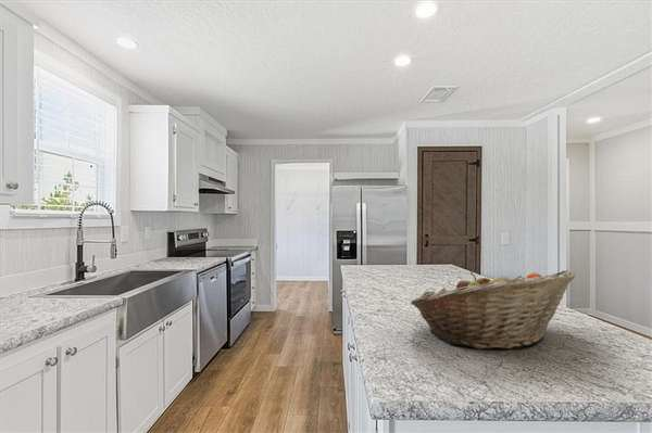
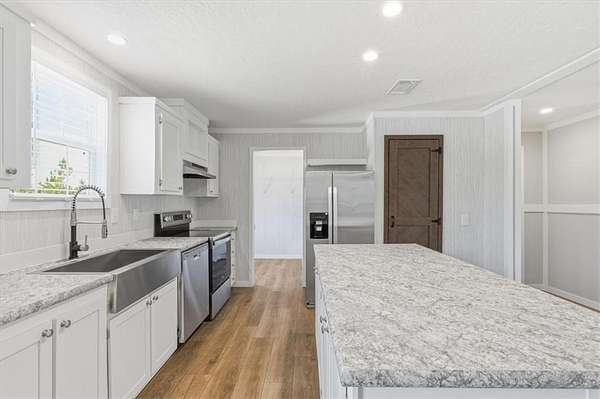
- fruit basket (491, 301)
